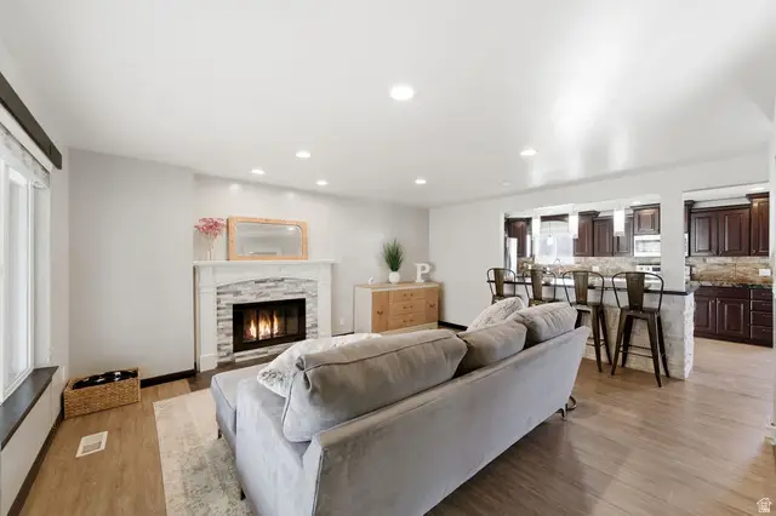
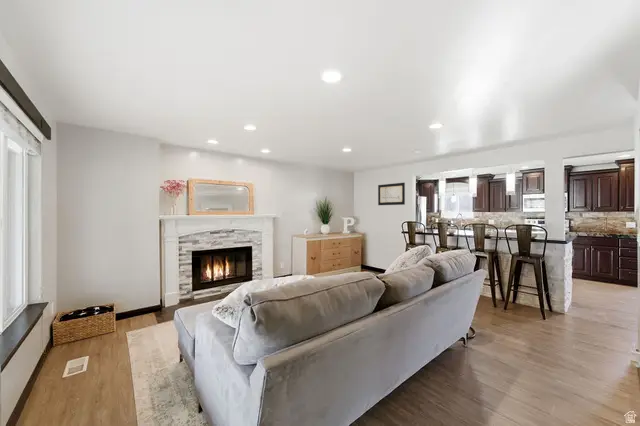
+ wall art (390, 194)
